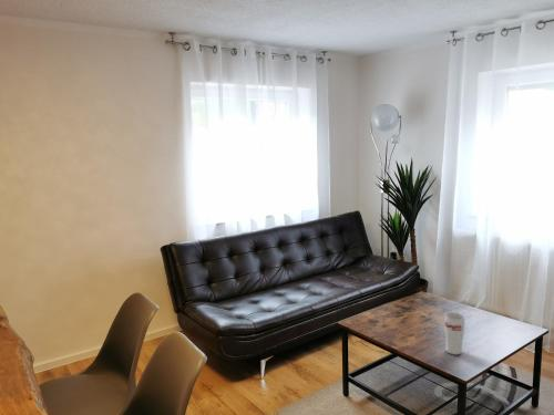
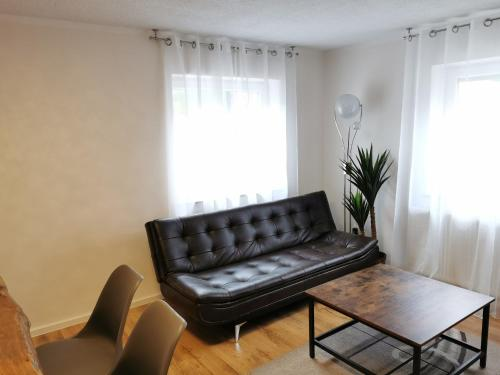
- cup (454, 333)
